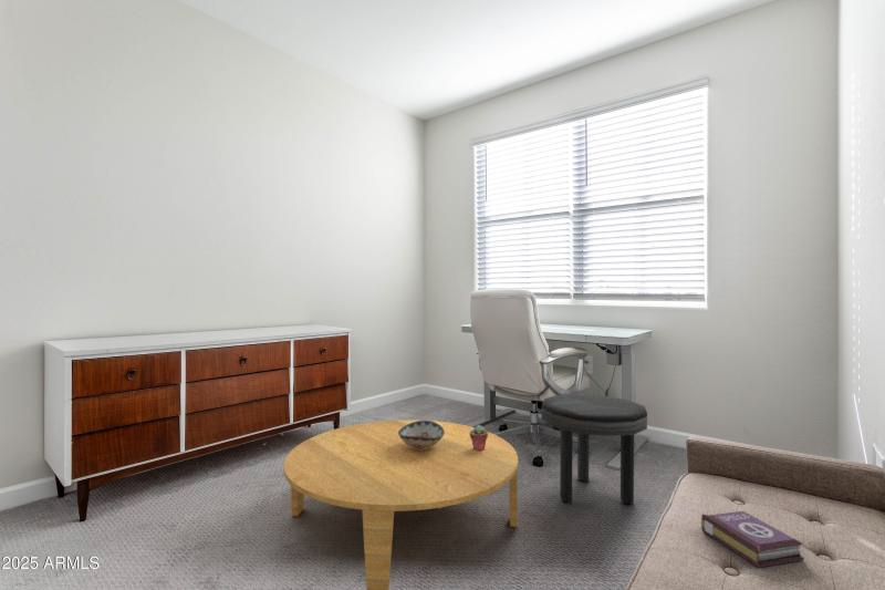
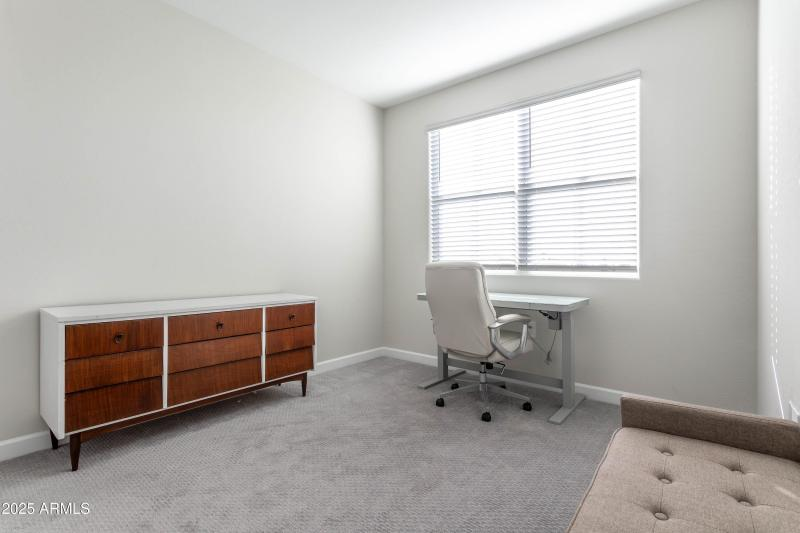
- book (749, 535)
- side table (587, 448)
- coffee table (403, 484)
- potted succulent (478, 436)
- decorative bowl (420, 436)
